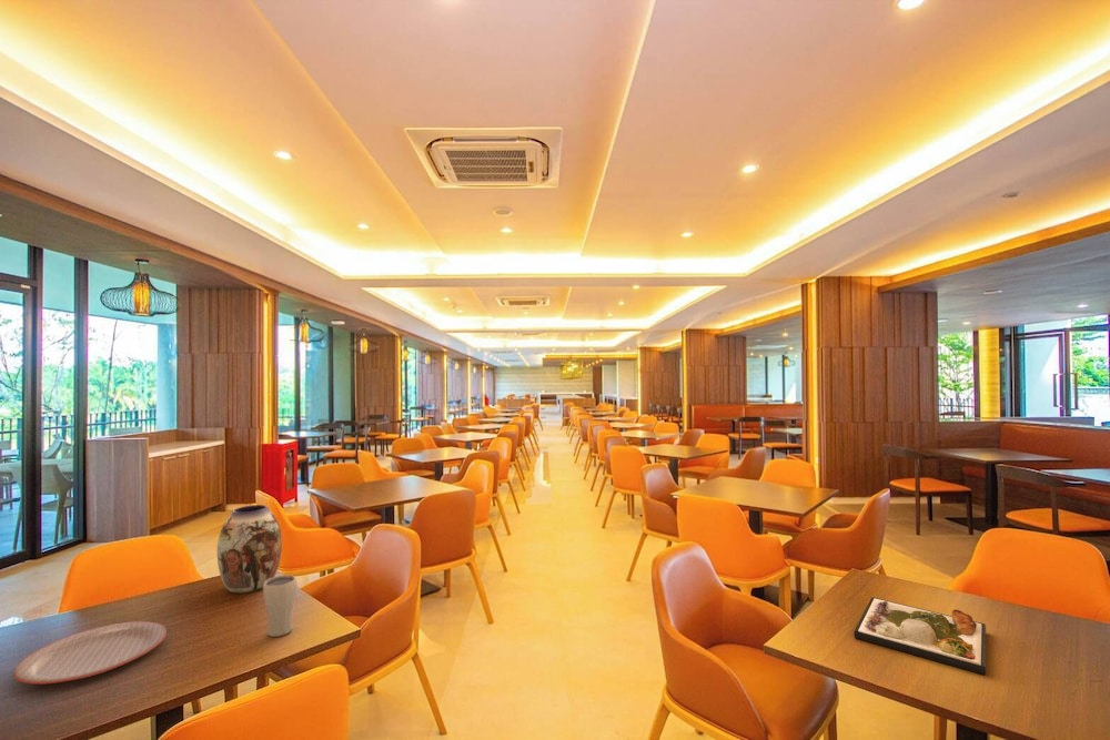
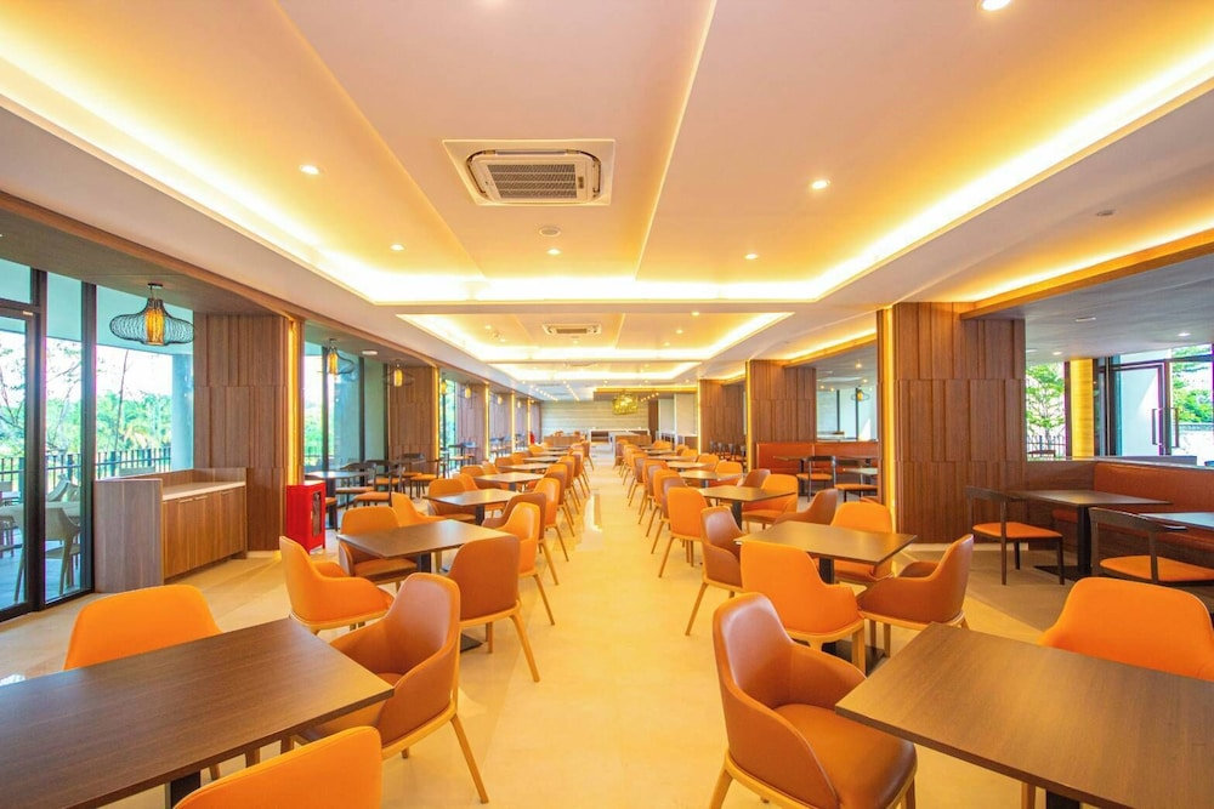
- dinner plate (920, 625)
- vase (250, 547)
- plate (95, 652)
- drinking glass (280, 606)
